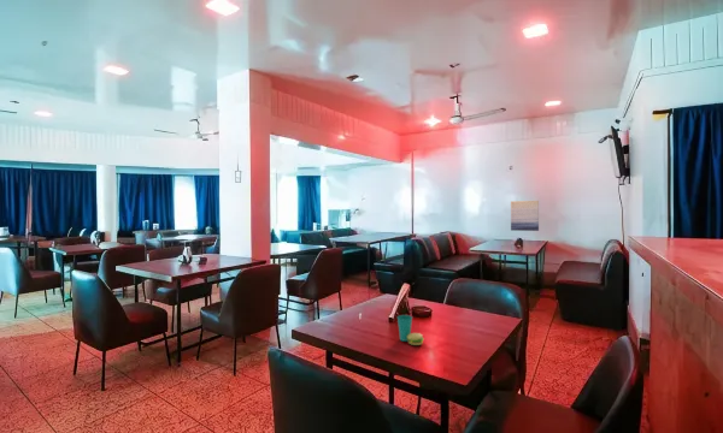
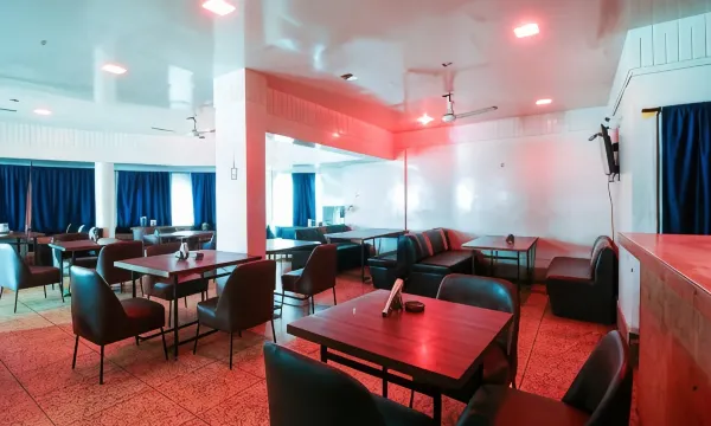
- cup (410, 330)
- wall art (524, 215)
